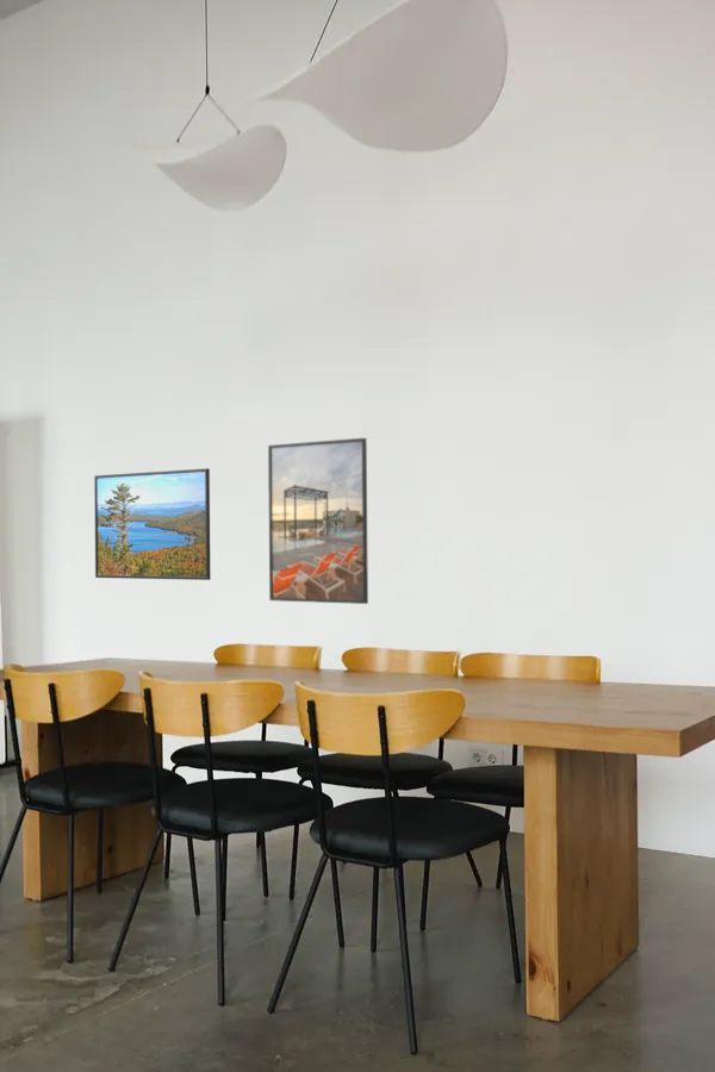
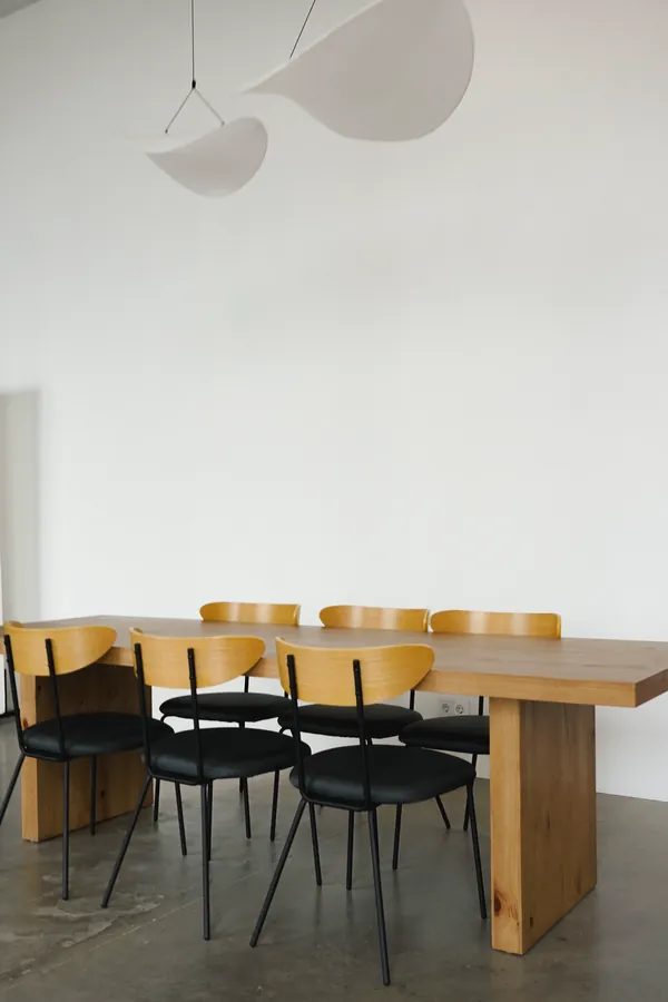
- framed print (149, 525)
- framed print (316, 522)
